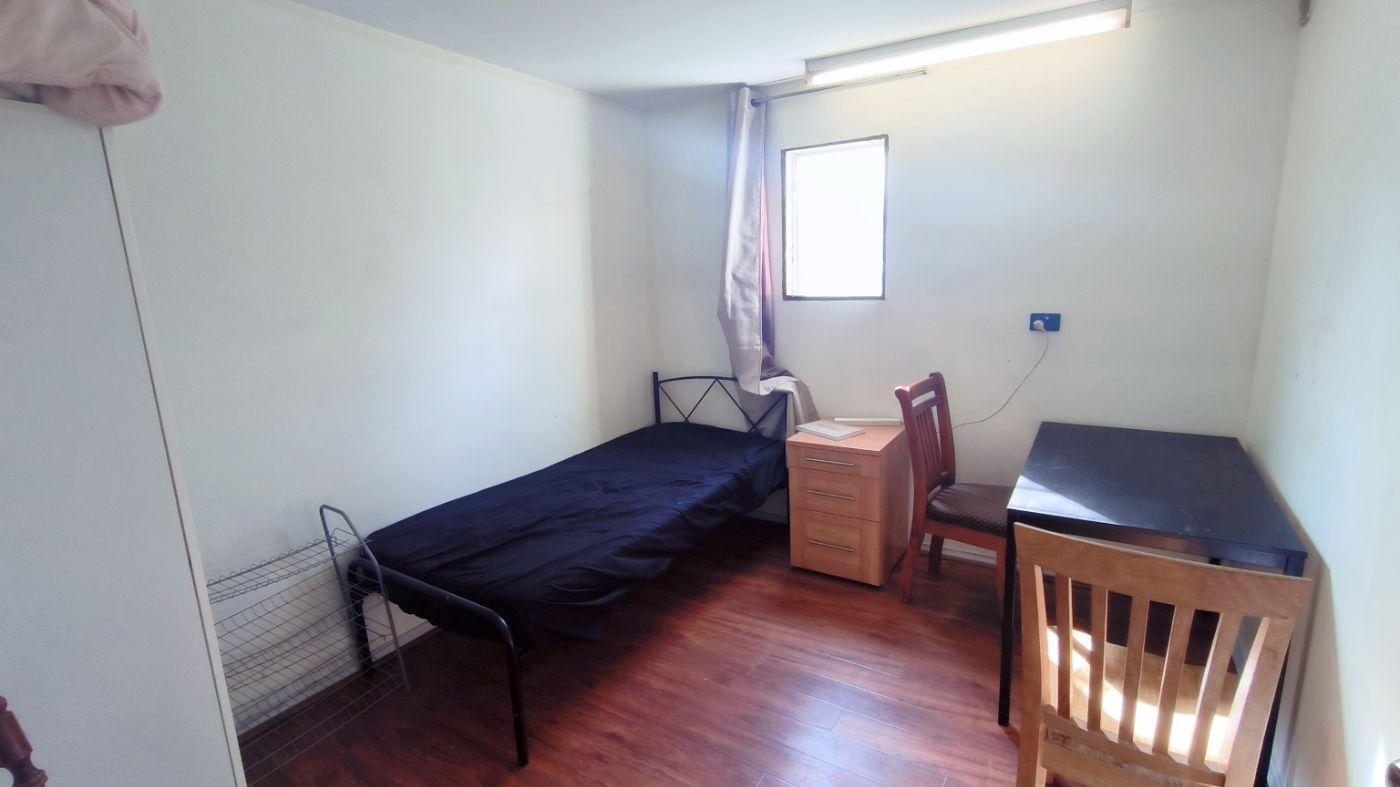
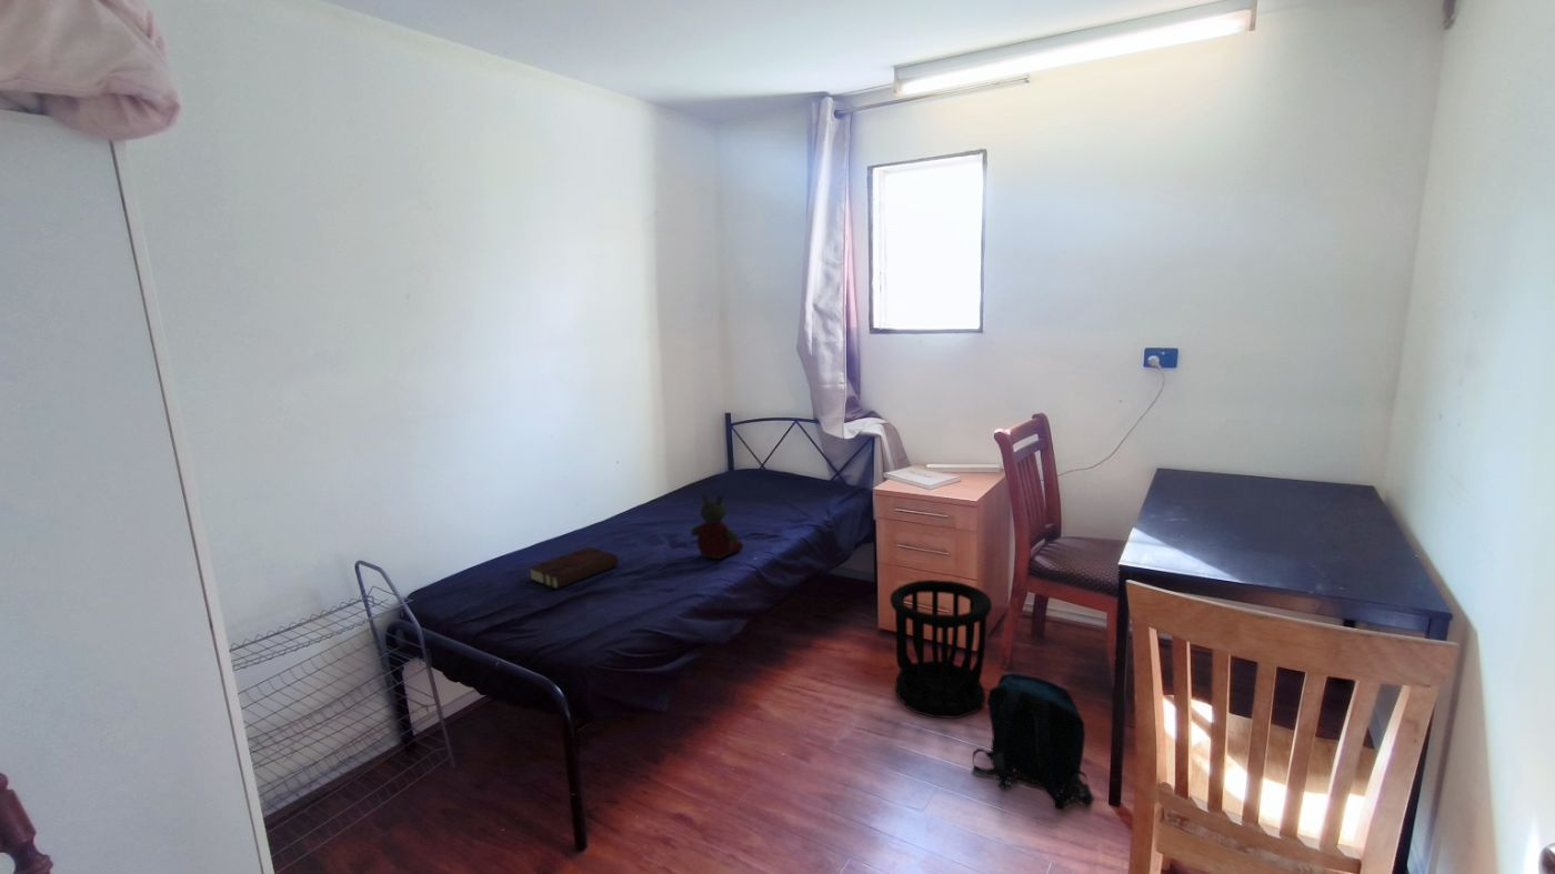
+ stuffed bear (719, 523)
+ book (580, 564)
+ backpack (1034, 734)
+ wastebasket (941, 645)
